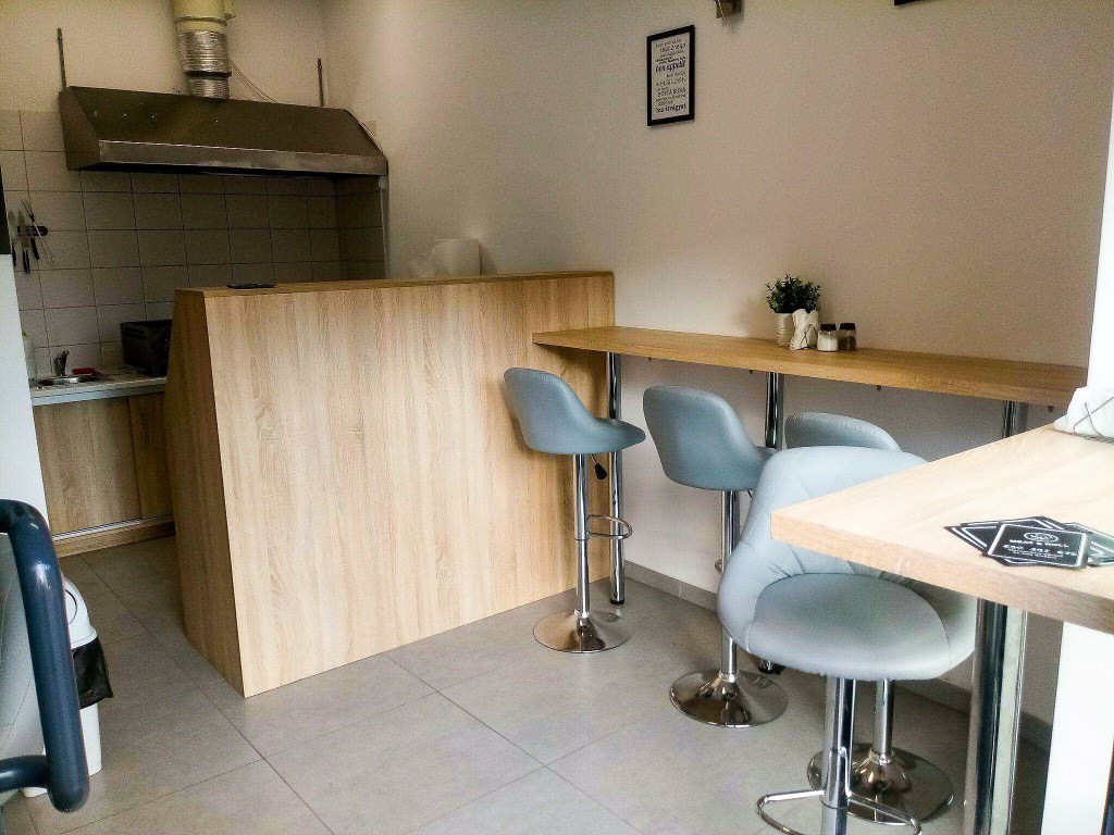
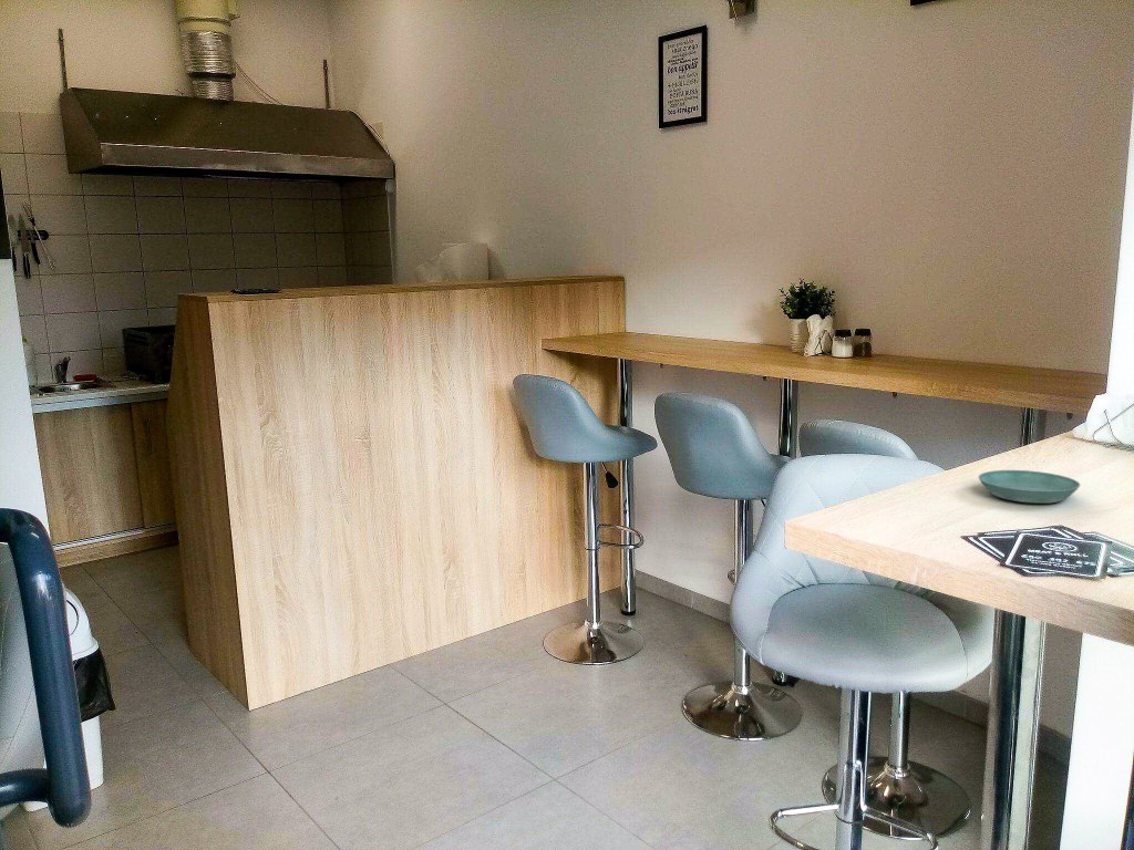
+ saucer (1028, 487)
